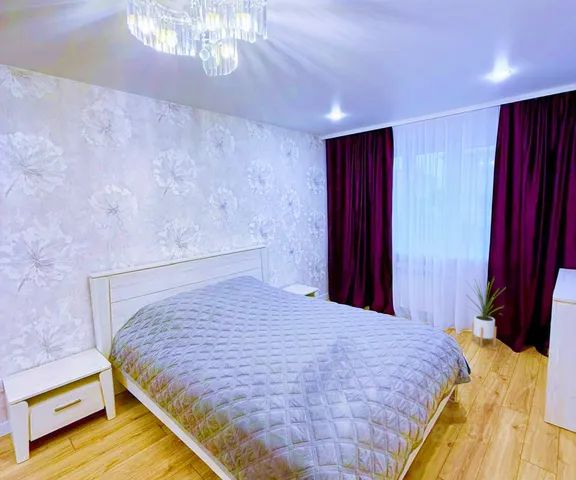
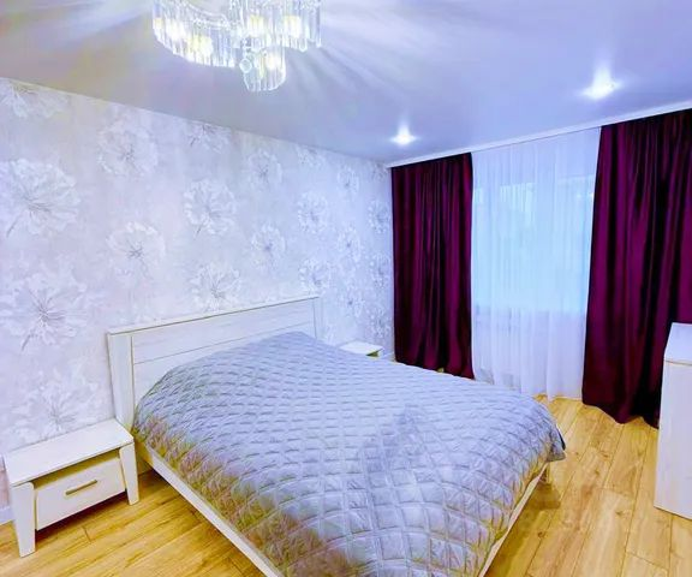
- house plant (485, 310)
